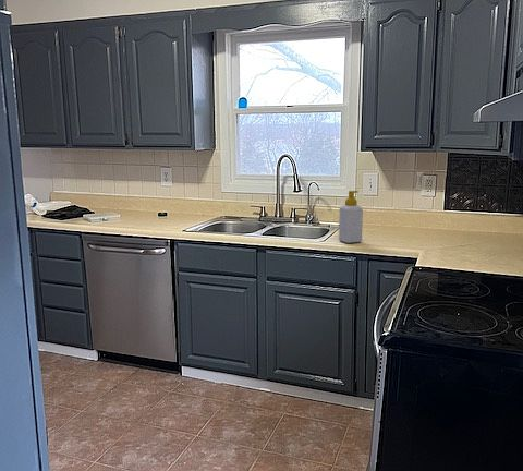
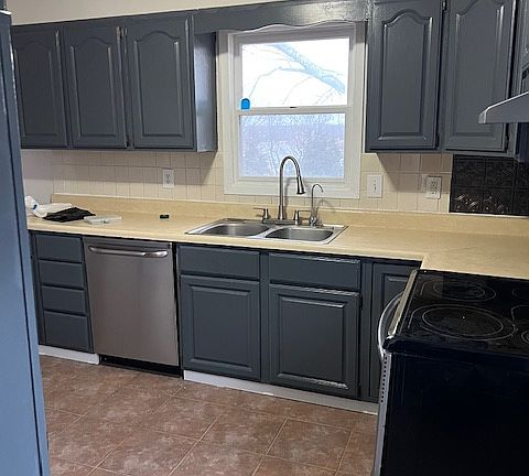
- soap bottle (351, 216)
